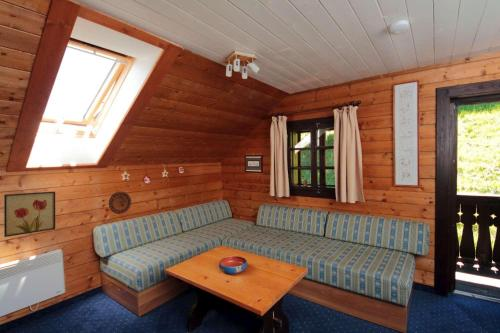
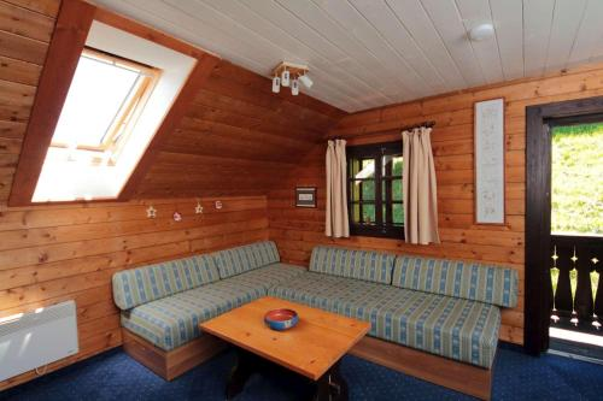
- wall art (31, 212)
- decorative plate (120, 202)
